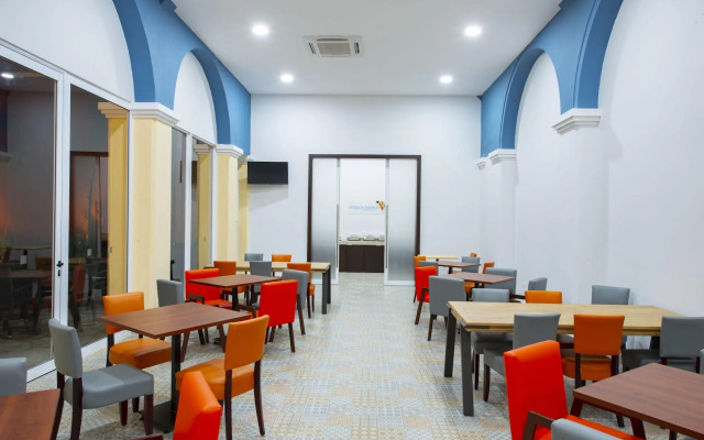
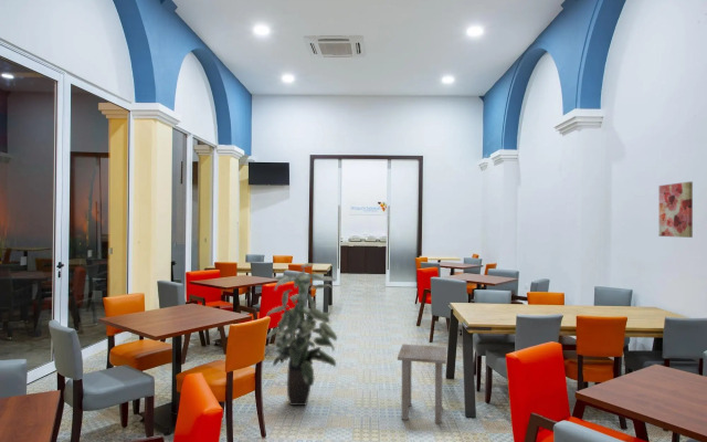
+ side table (410, 381)
+ indoor plant (303, 334)
+ wall art (674, 210)
